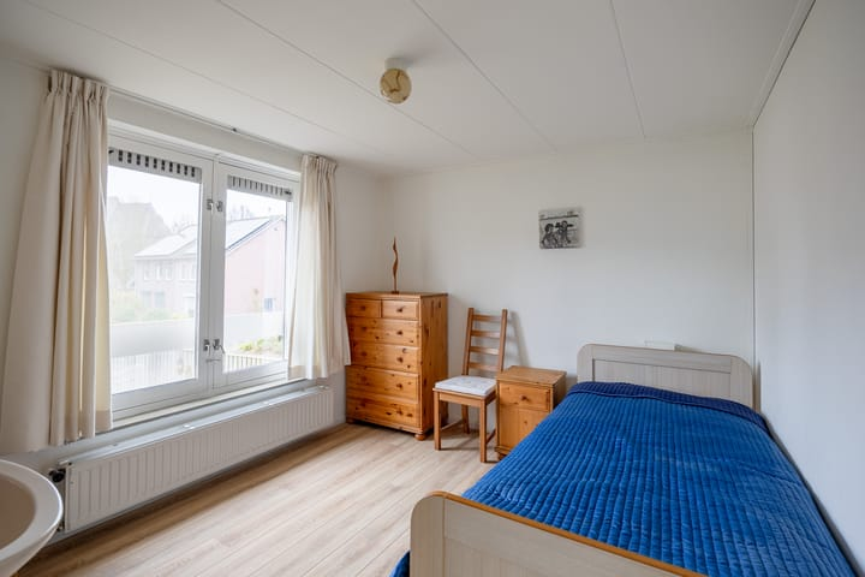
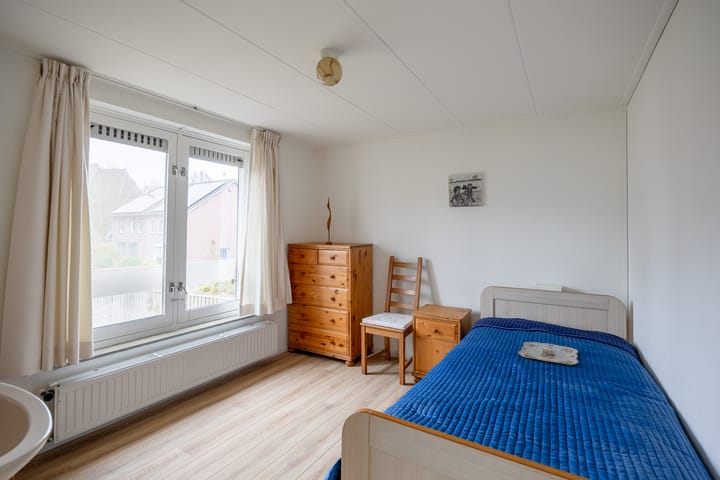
+ serving tray (548, 352)
